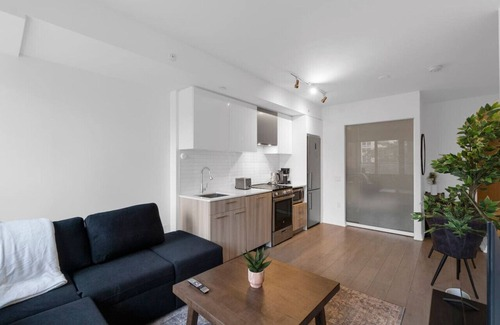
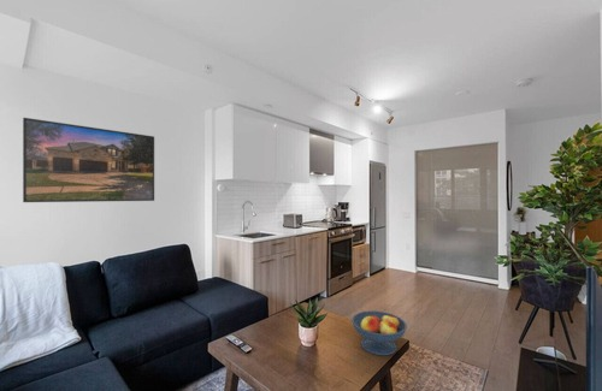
+ fruit bowl (378, 328)
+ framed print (98, 165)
